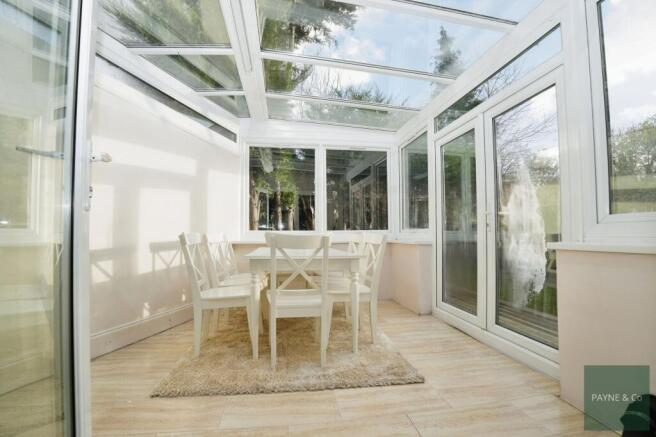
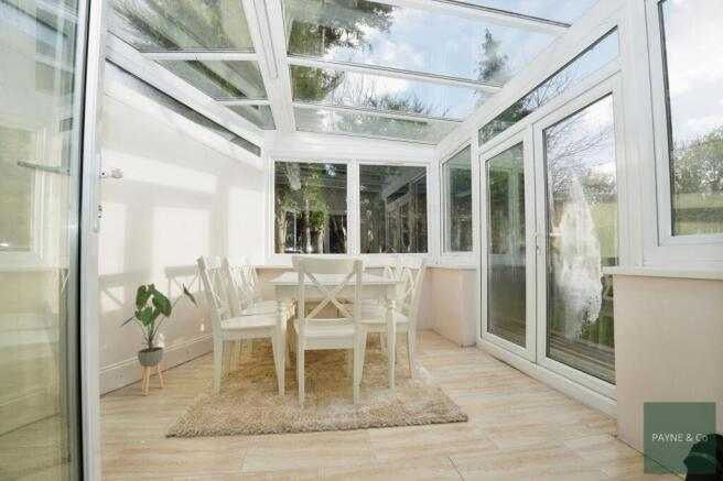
+ house plant (153, 335)
